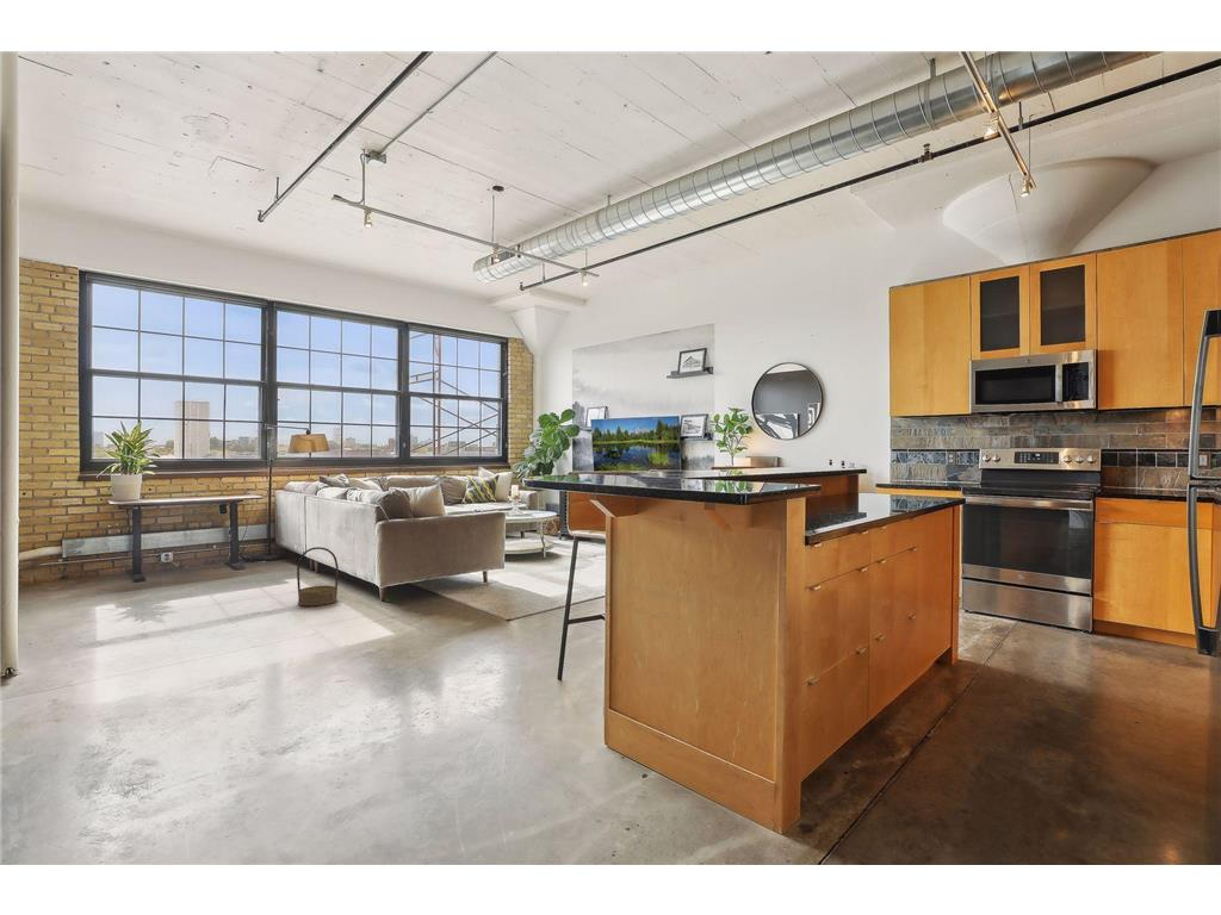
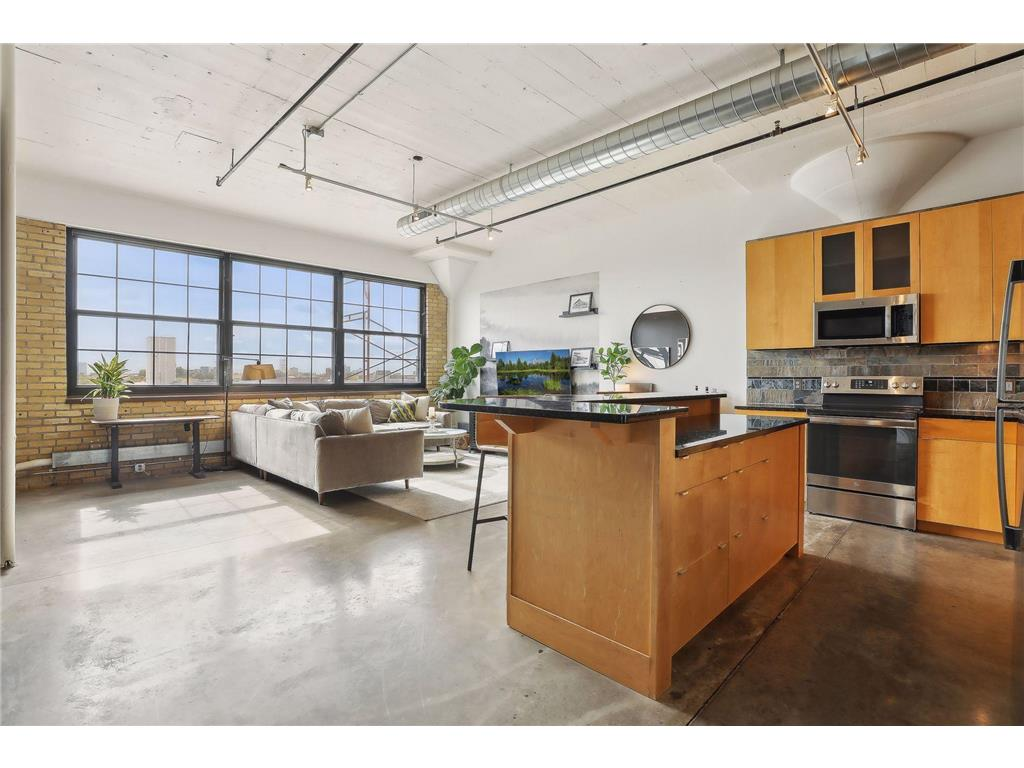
- basket (317, 586)
